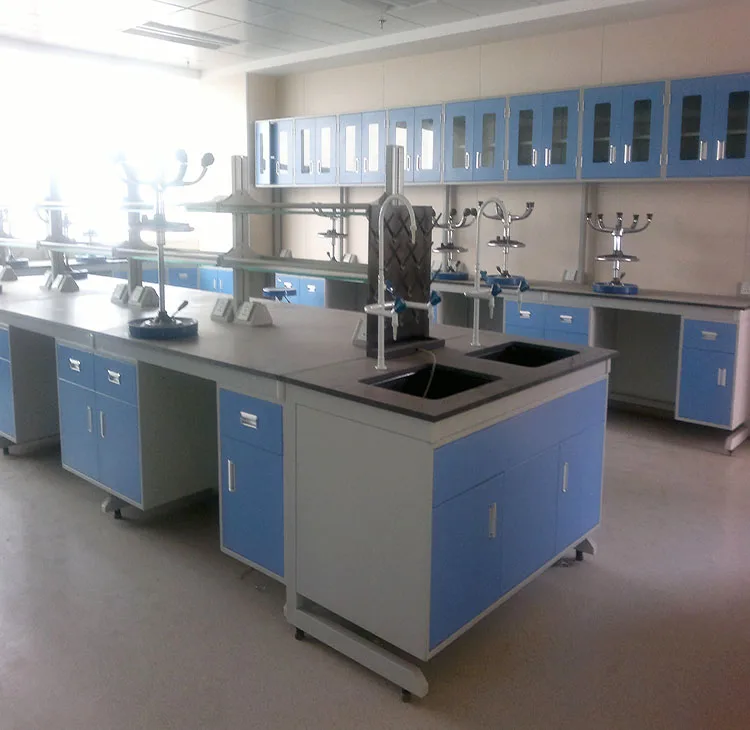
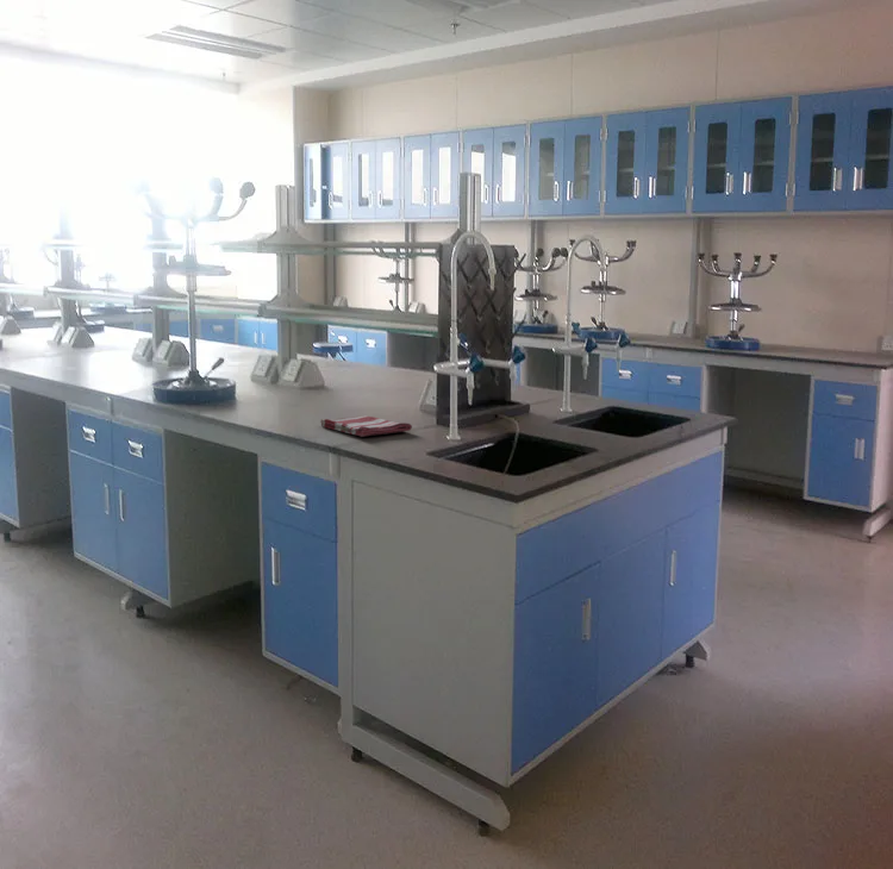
+ dish towel (364, 424)
